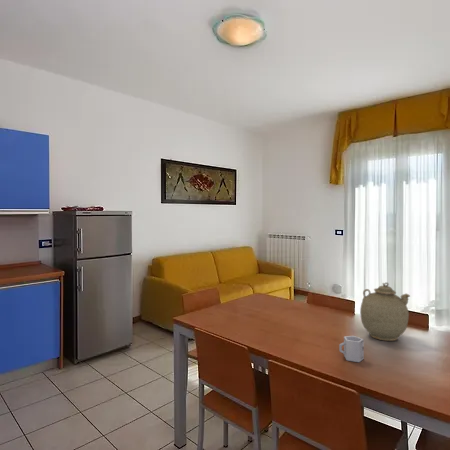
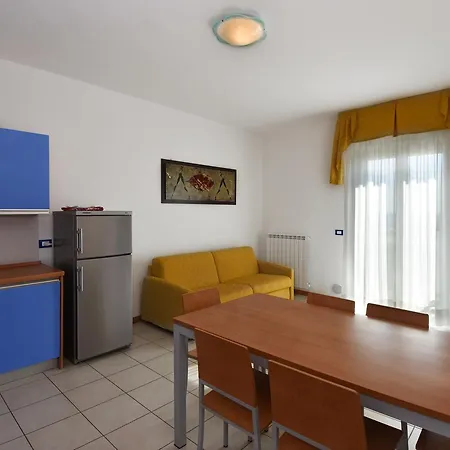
- cup (351, 348)
- teapot (384, 309)
